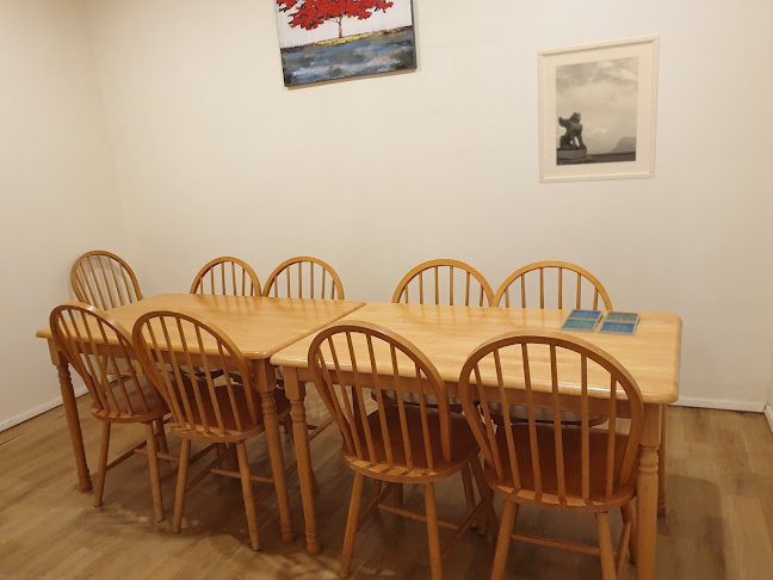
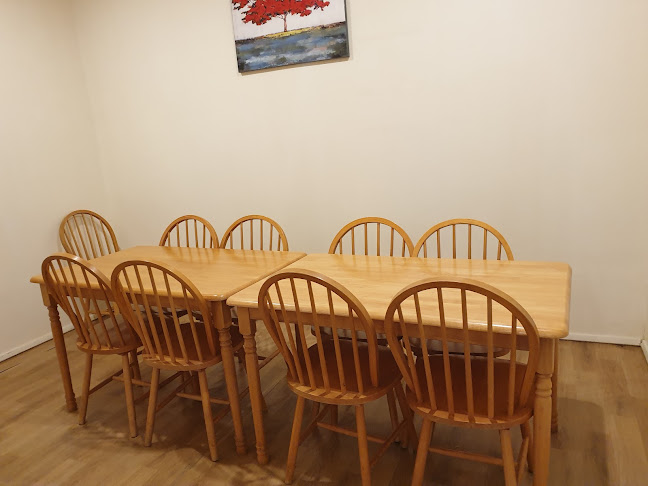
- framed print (595, 113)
- drink coaster (599, 320)
